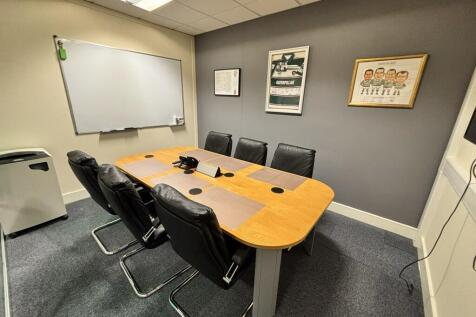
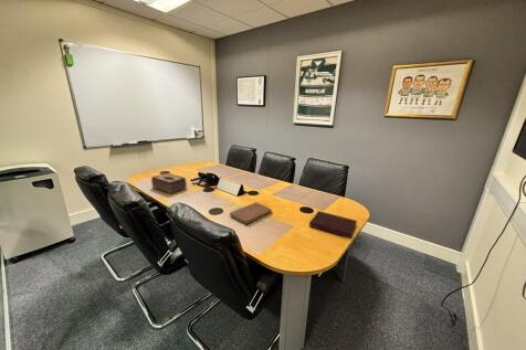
+ notebook (333, 223)
+ notebook (251, 212)
+ tissue box (169, 182)
